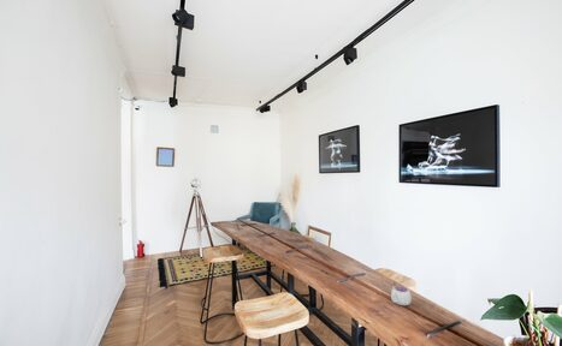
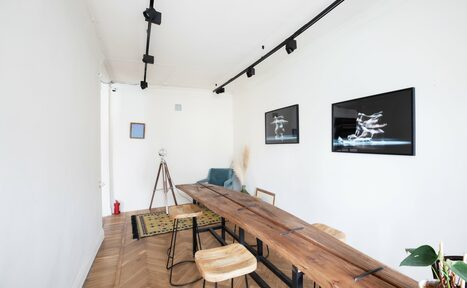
- mug (398, 291)
